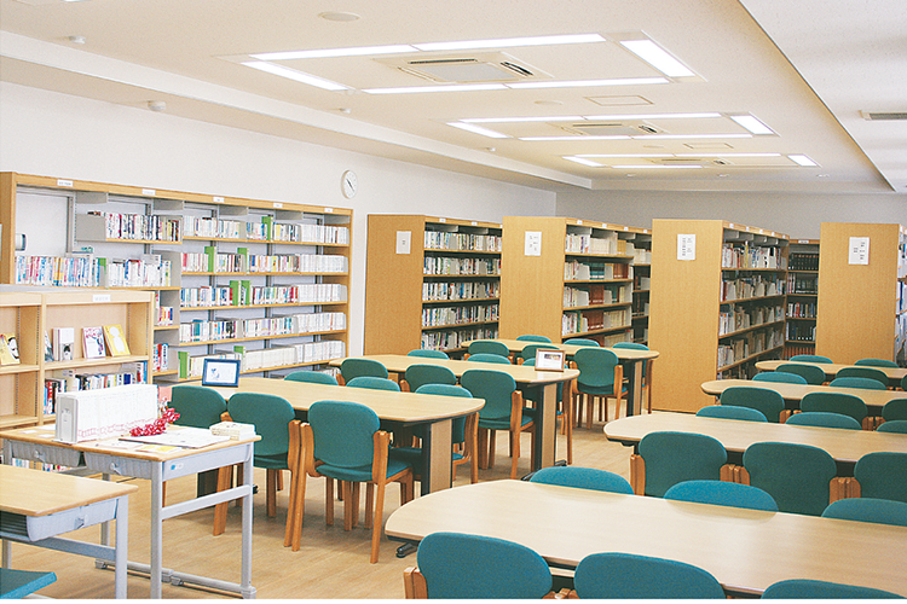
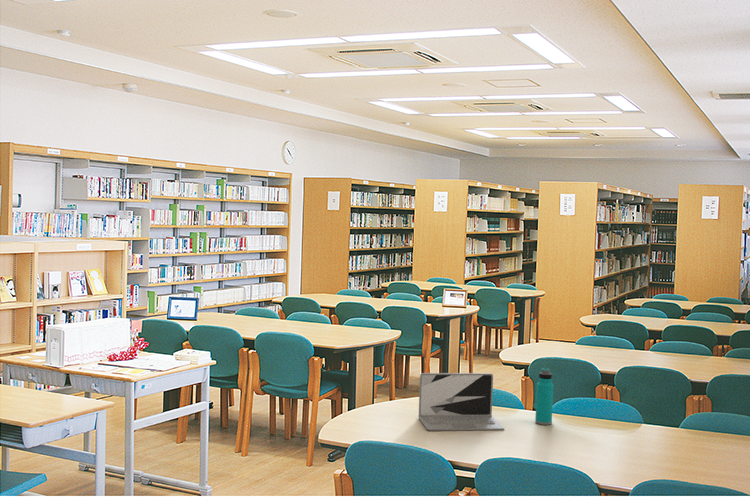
+ water bottle (544, 395)
+ laptop (461, 400)
